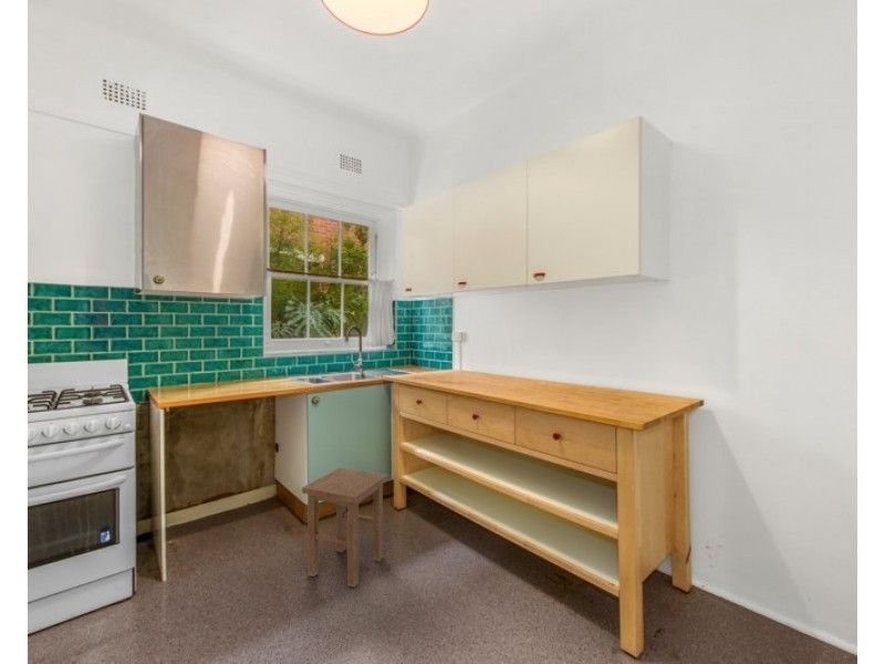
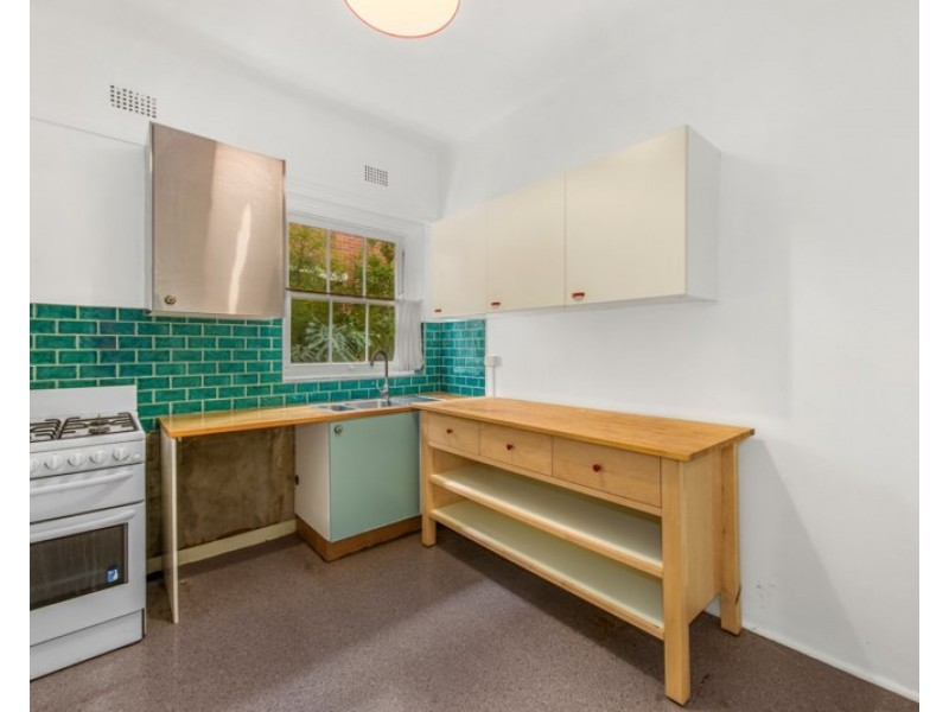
- stool (345, 523)
